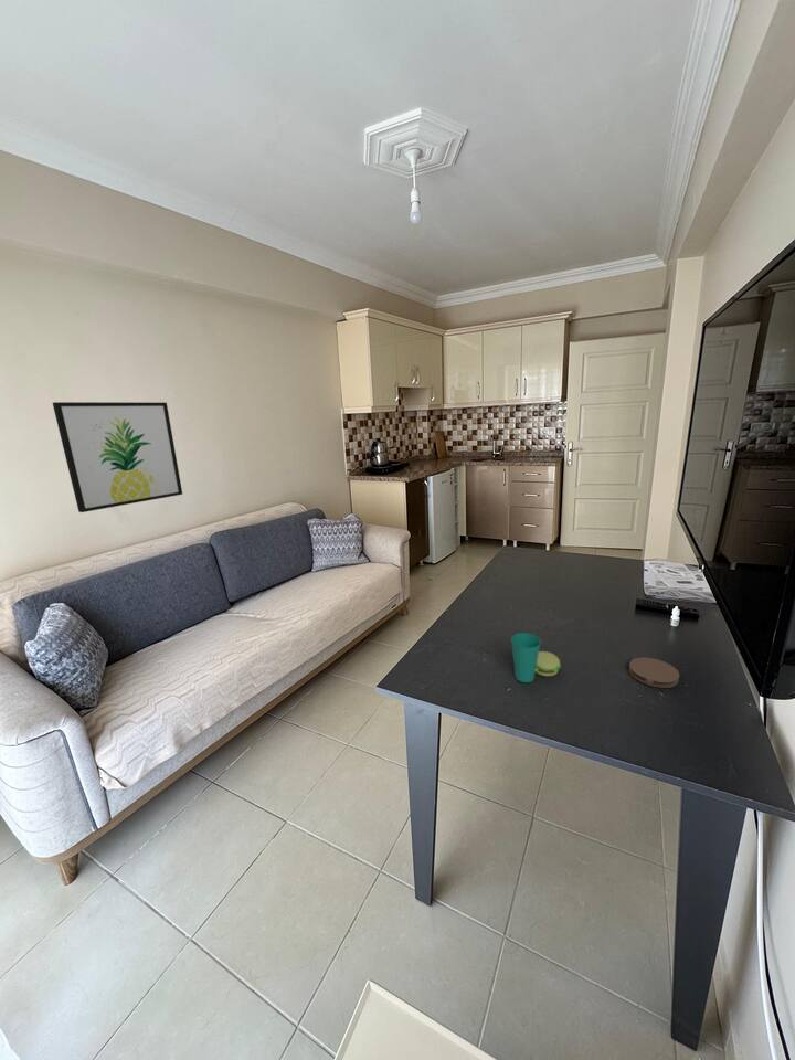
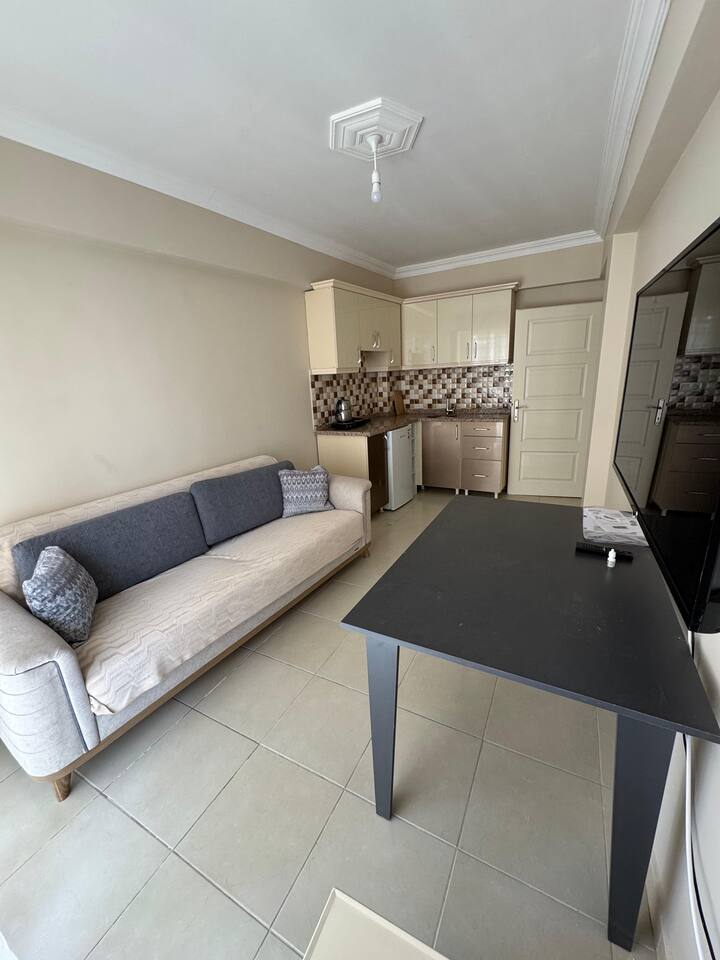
- cup (536, 655)
- coaster (653, 671)
- wall art (125, 454)
